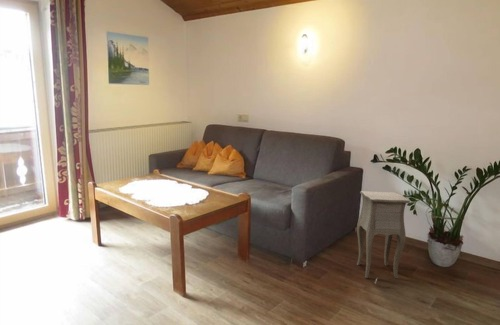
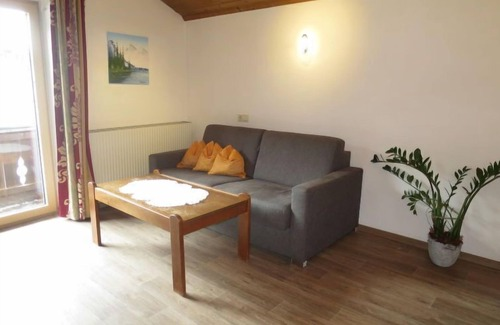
- side table (380, 233)
